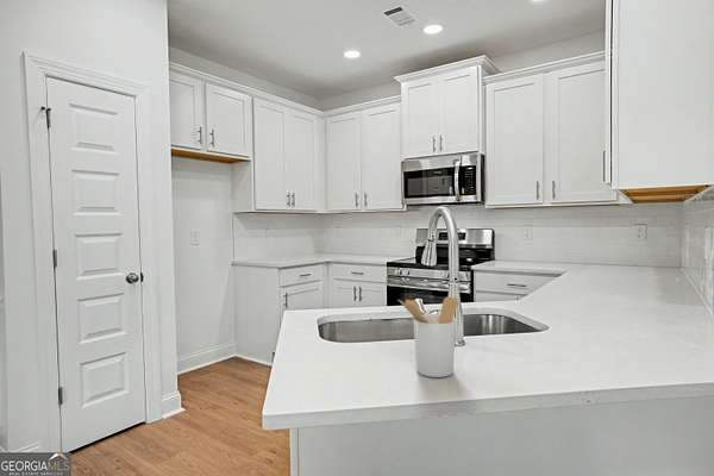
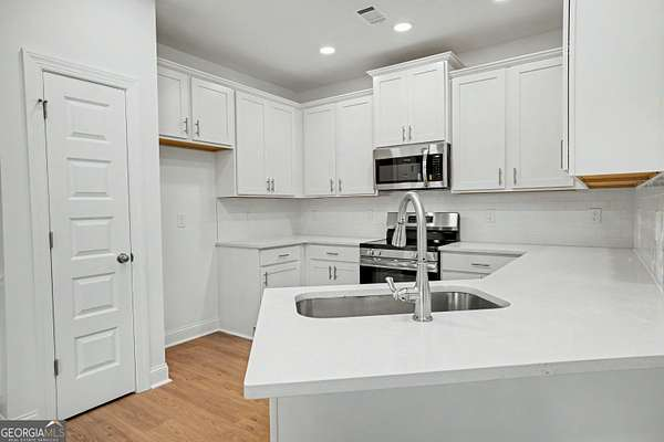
- utensil holder (426, 333)
